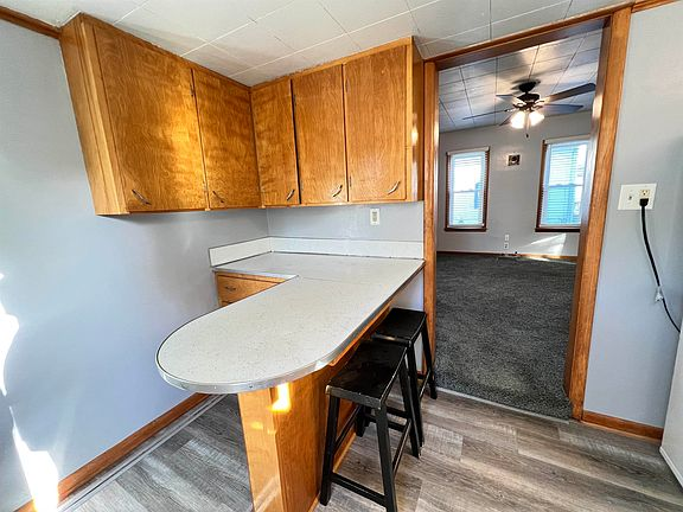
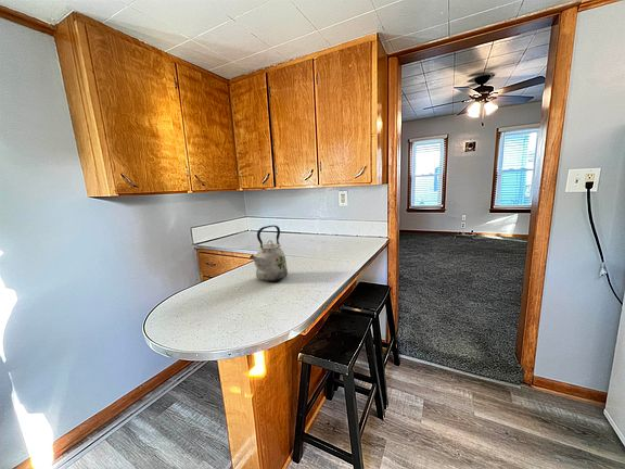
+ kettle (266, 253)
